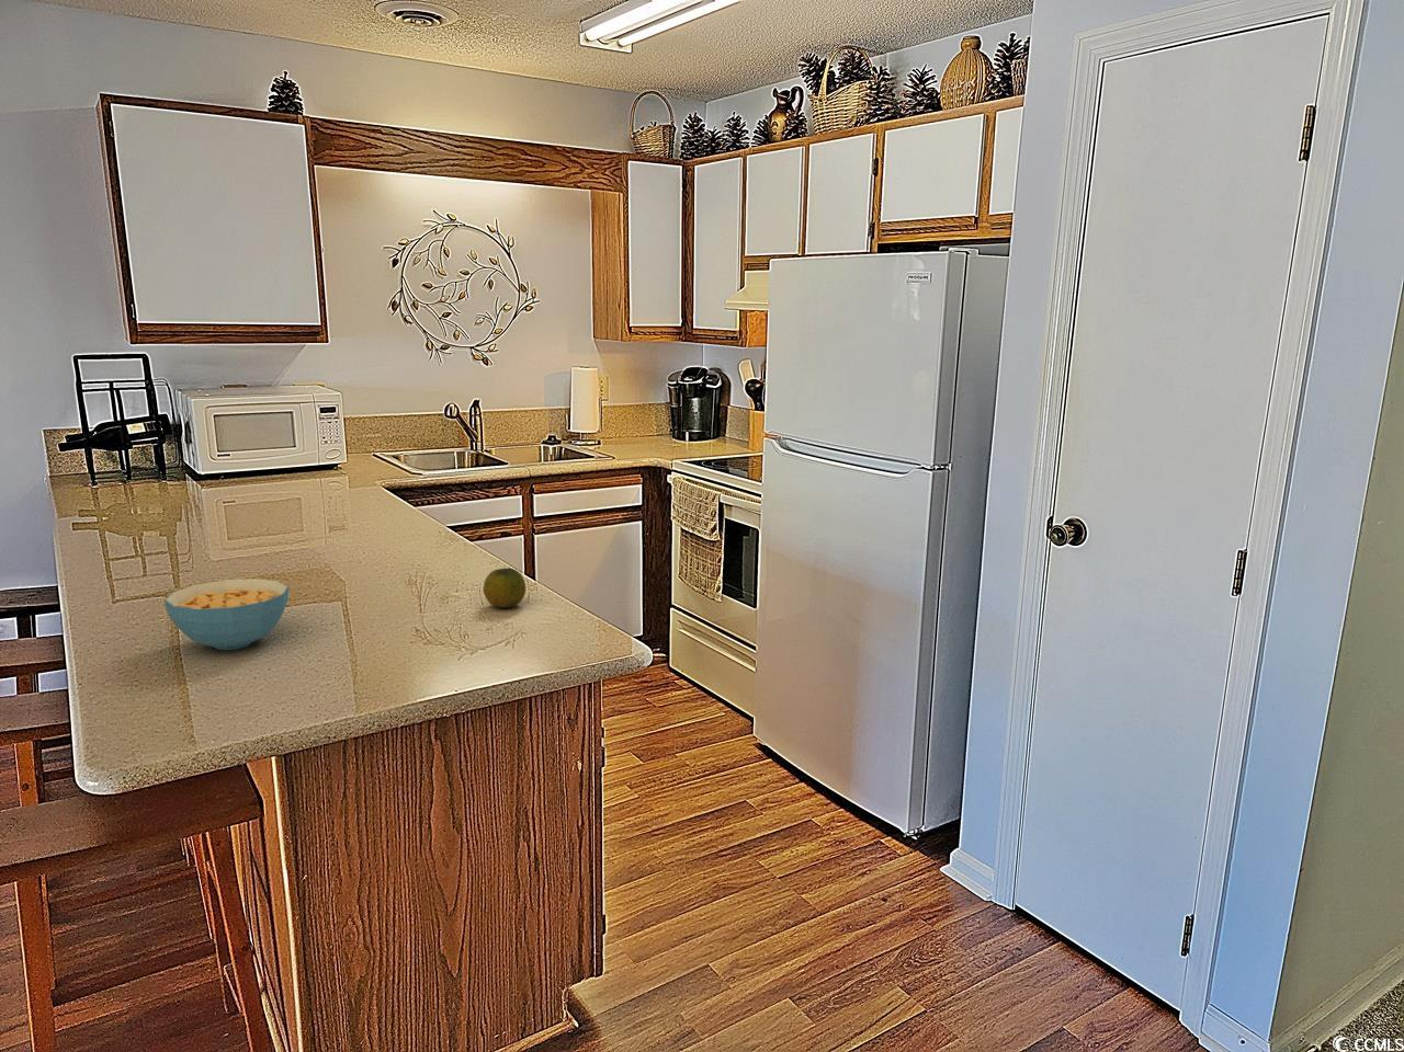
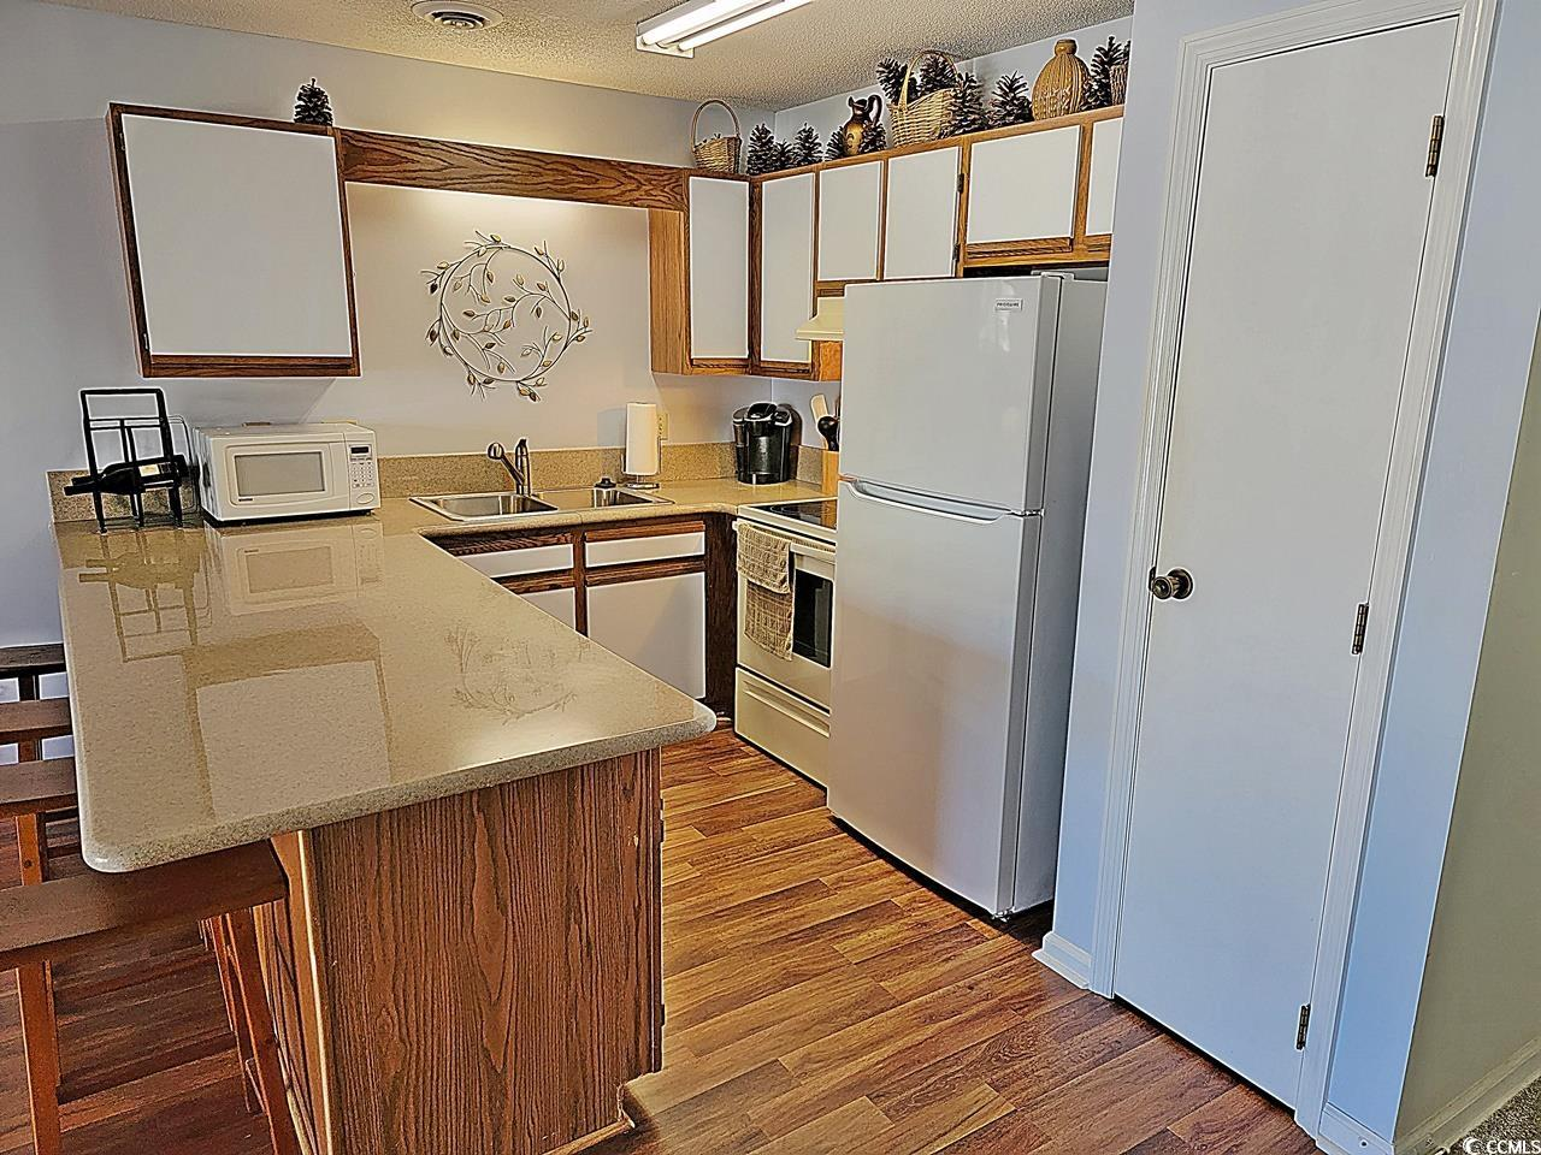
- fruit (504, 588)
- cereal bowl (230, 618)
